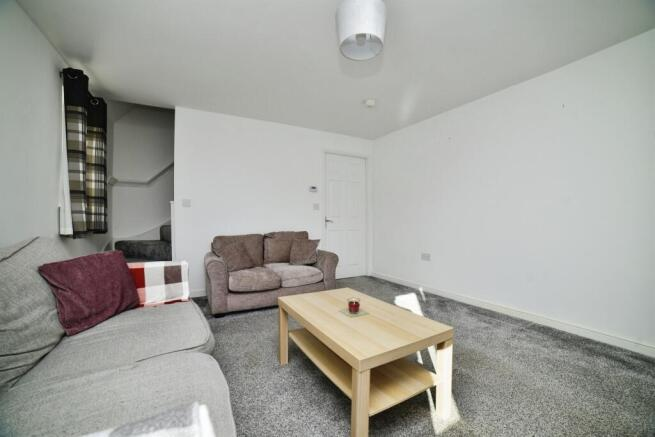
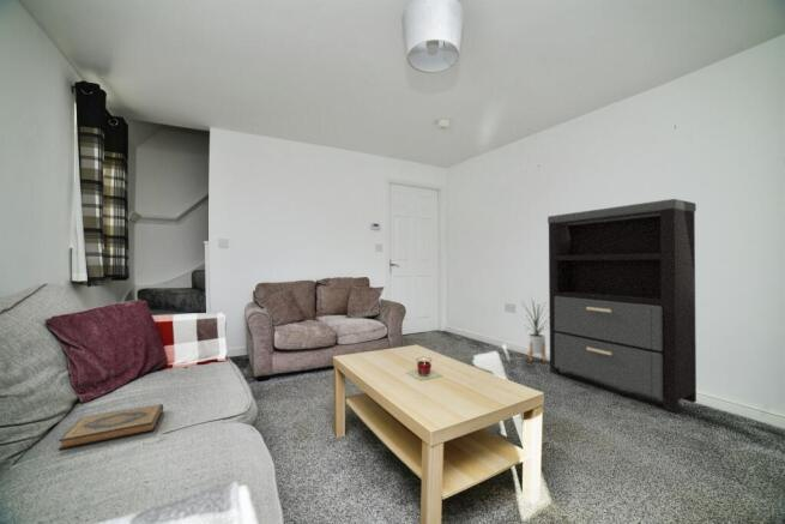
+ house plant (536, 327)
+ shelving unit (611, 297)
+ hardback book (116, 423)
